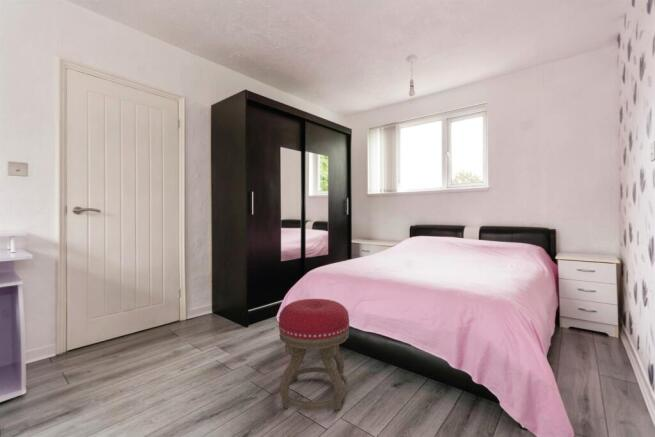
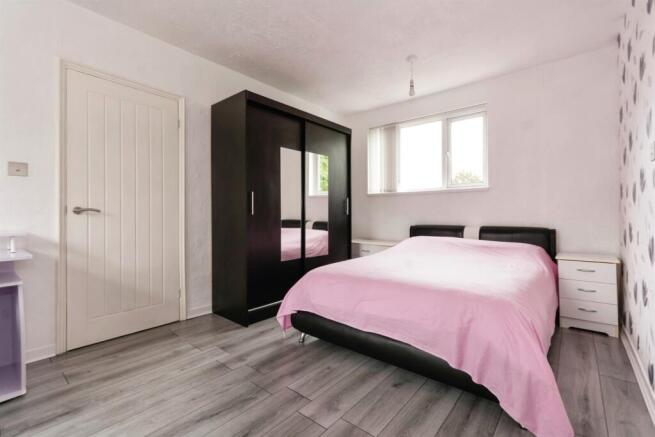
- stool (314, 348)
